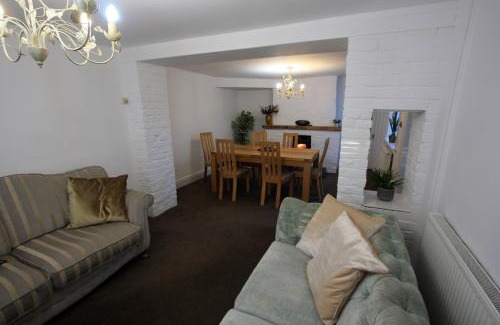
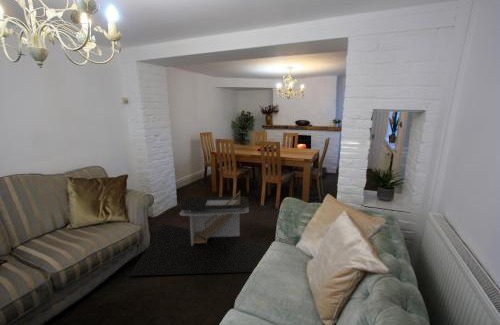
+ coffee table (215, 215)
